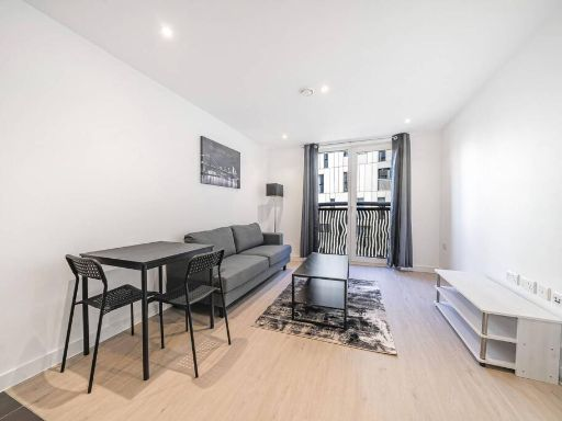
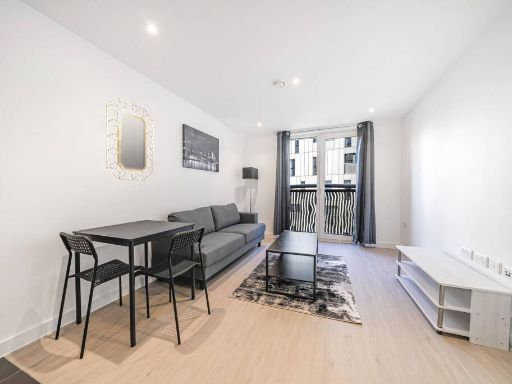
+ home mirror (133, 141)
